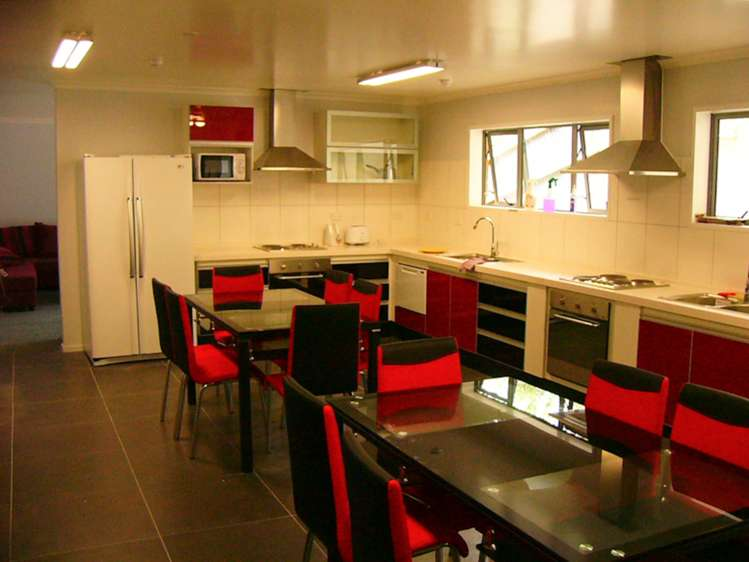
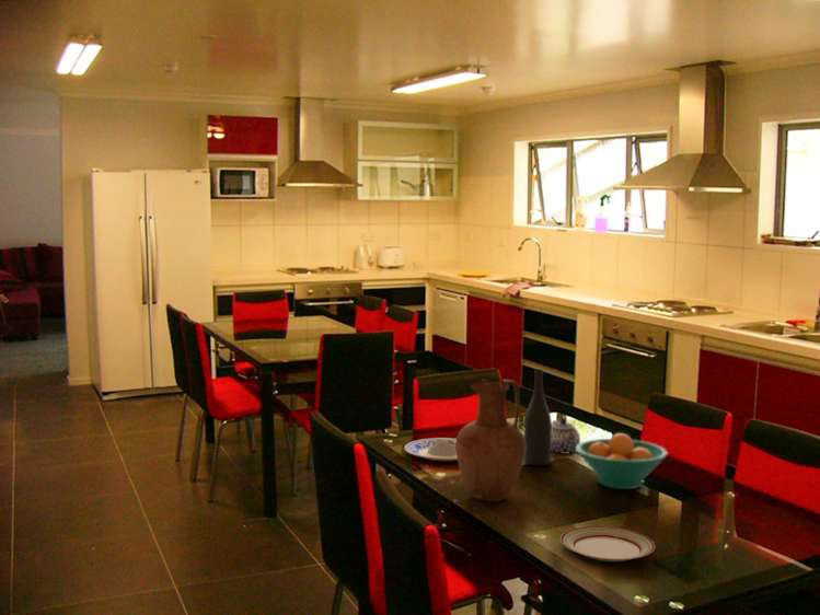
+ plate (443, 446)
+ plate (607, 545)
+ wine bottle (538, 417)
+ vase (490, 439)
+ teapot (562, 433)
+ fruit bowl (621, 459)
